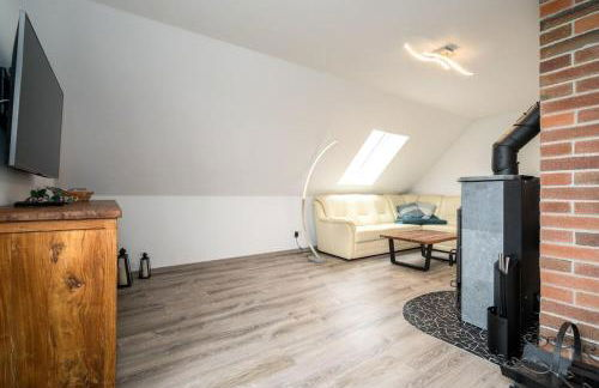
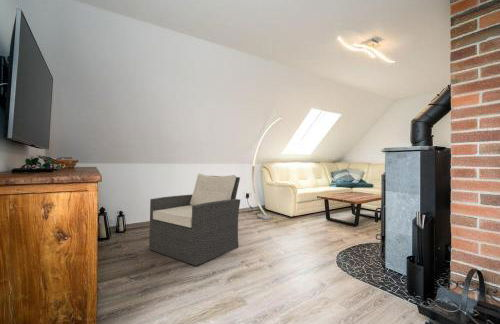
+ armchair (198, 210)
